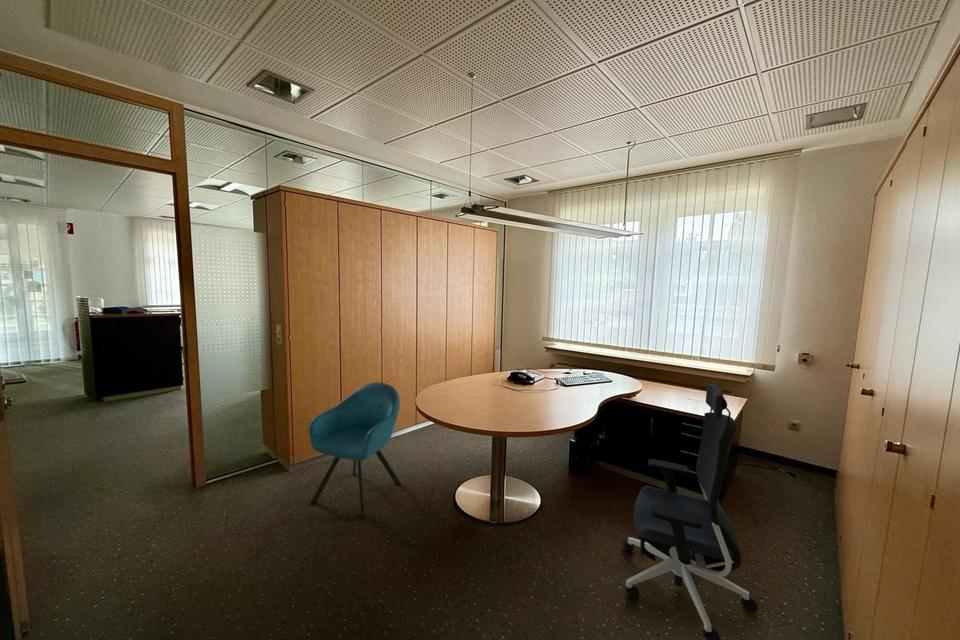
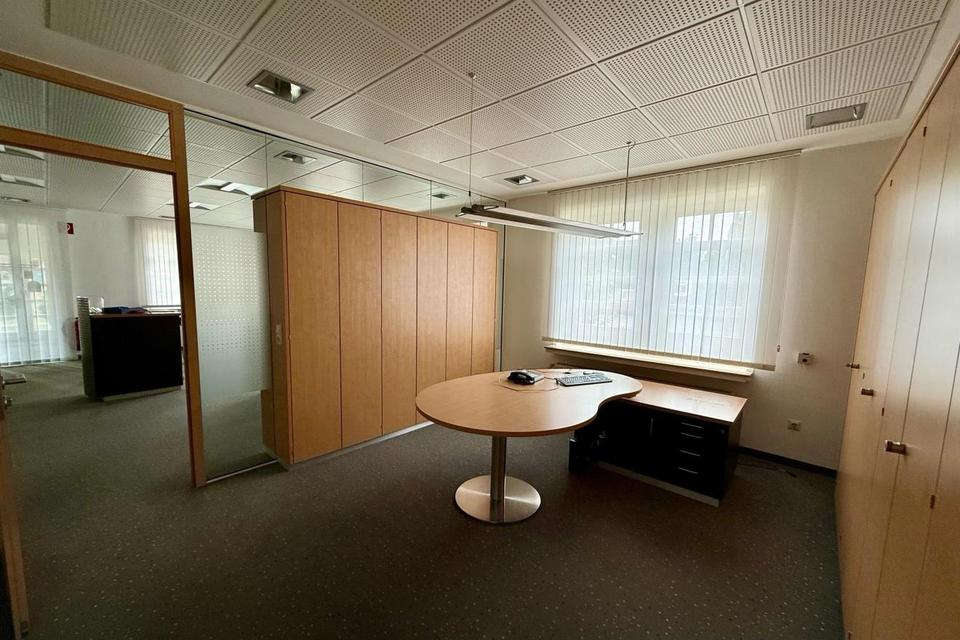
- chair (361, 440)
- office chair (691, 496)
